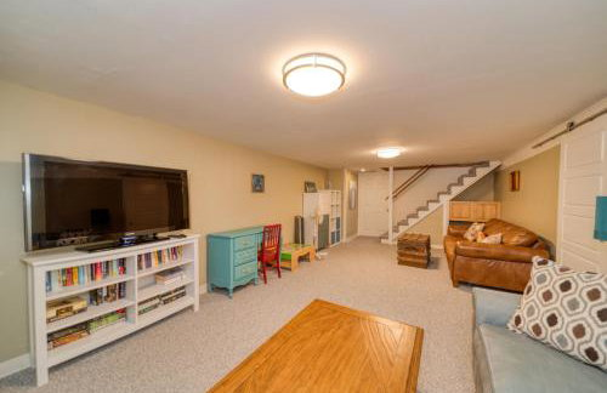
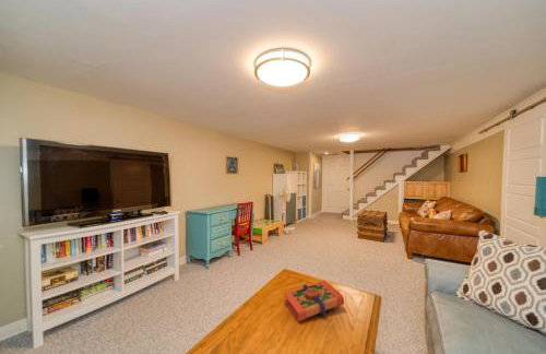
+ book (312, 298)
